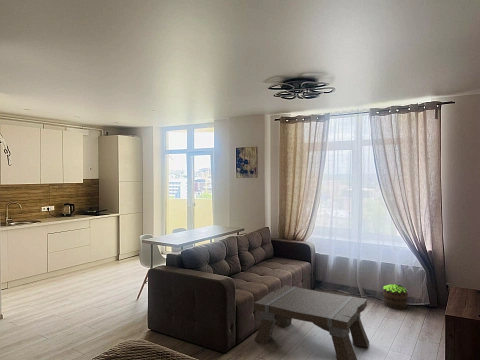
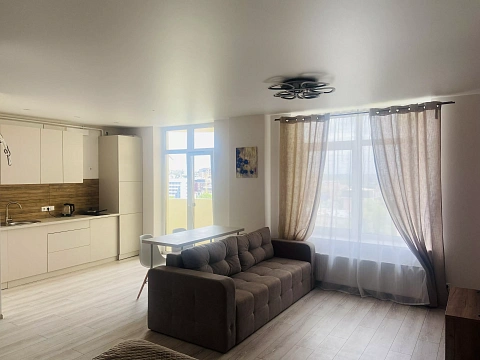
- potted plant (395, 295)
- coffee table (311, 321)
